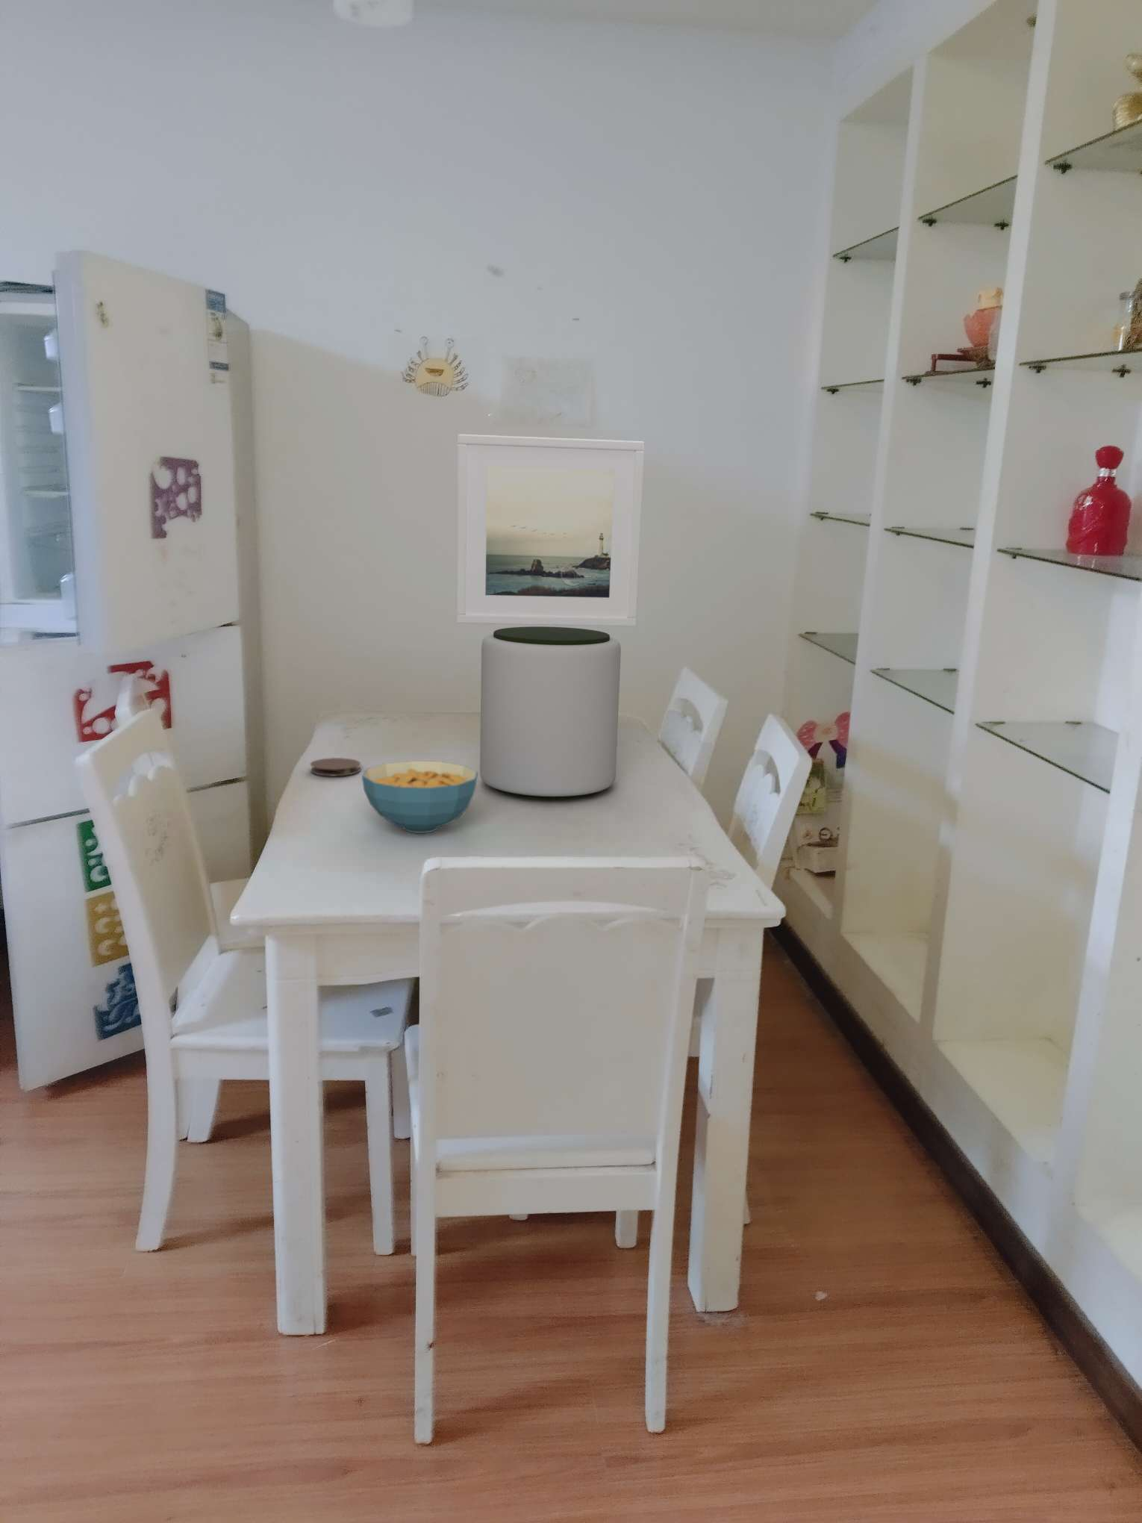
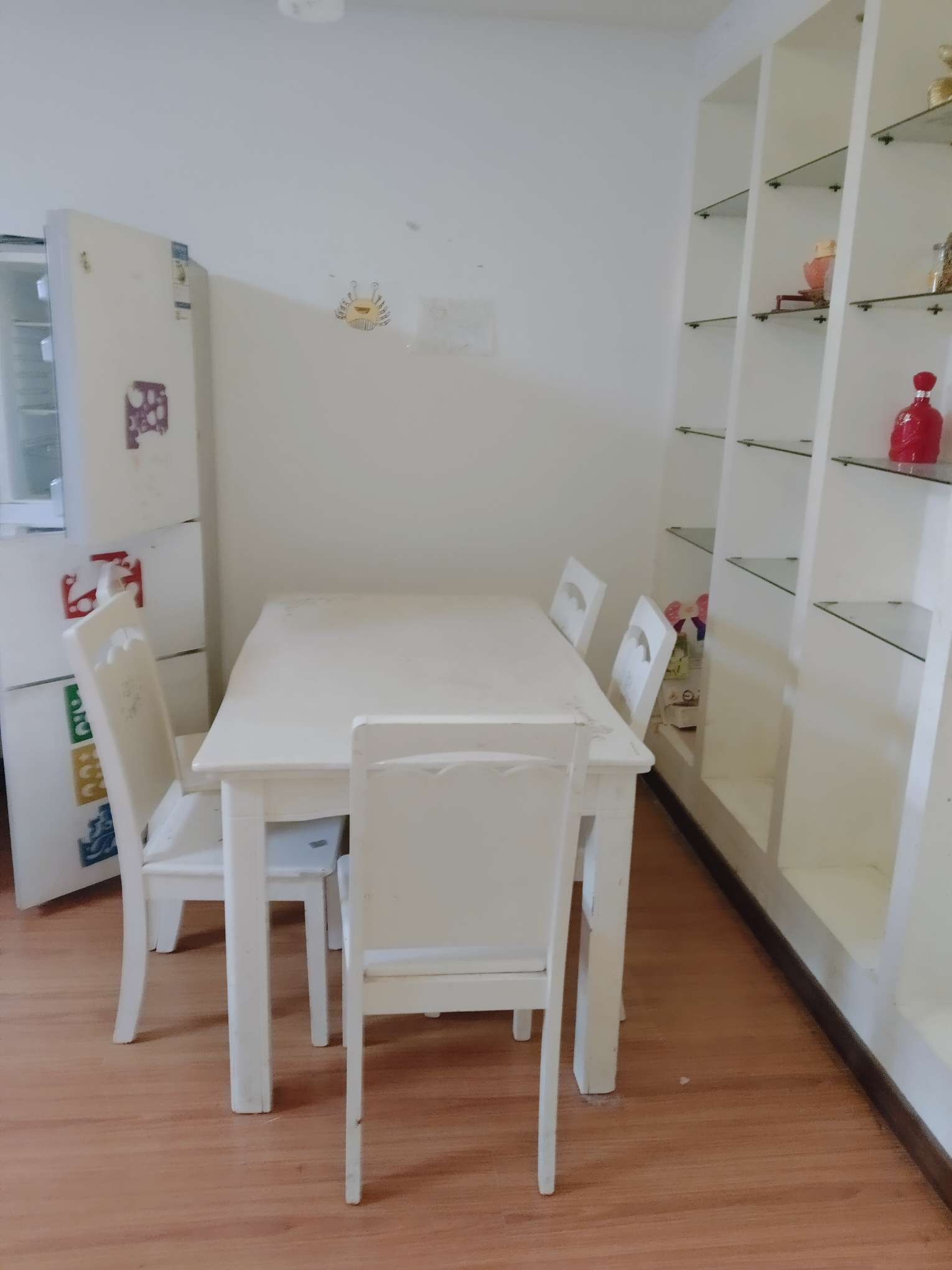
- cereal bowl (420, 801)
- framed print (548, 532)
- plant pot (549, 710)
- coaster (335, 766)
